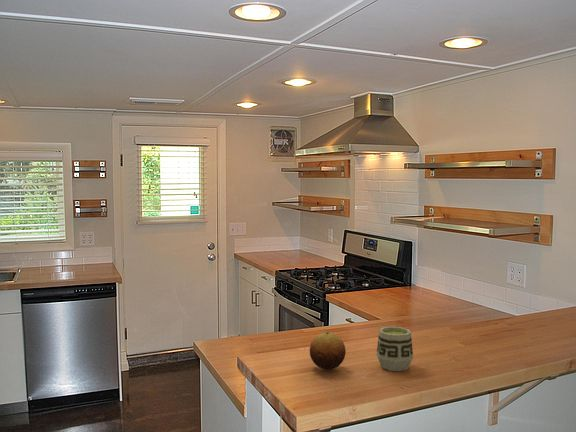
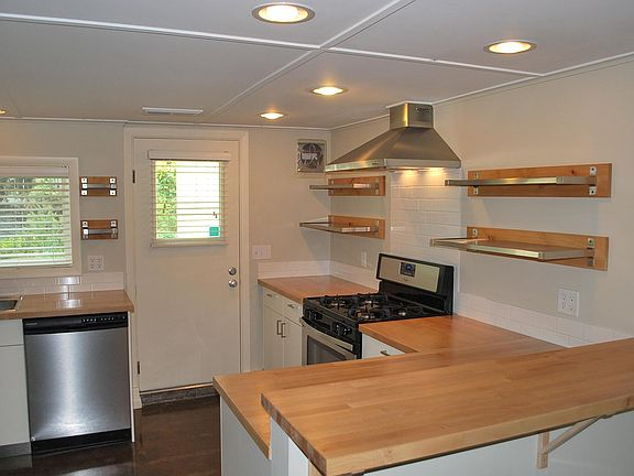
- fruit (327, 350)
- cup (394, 348)
